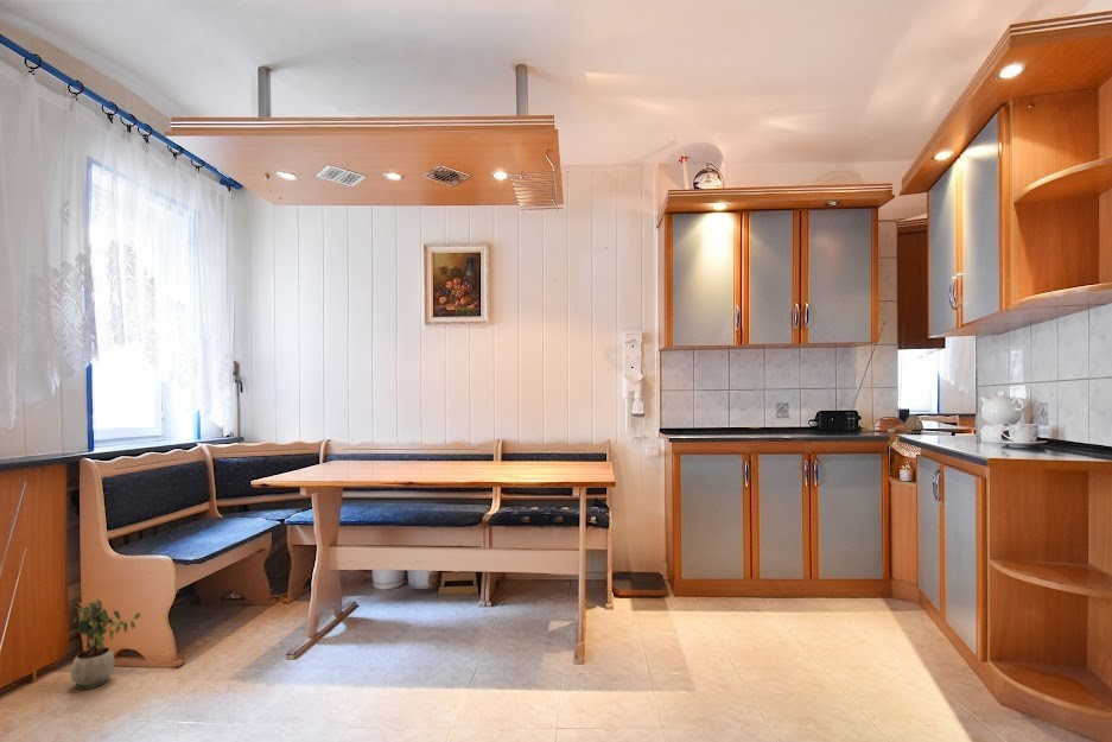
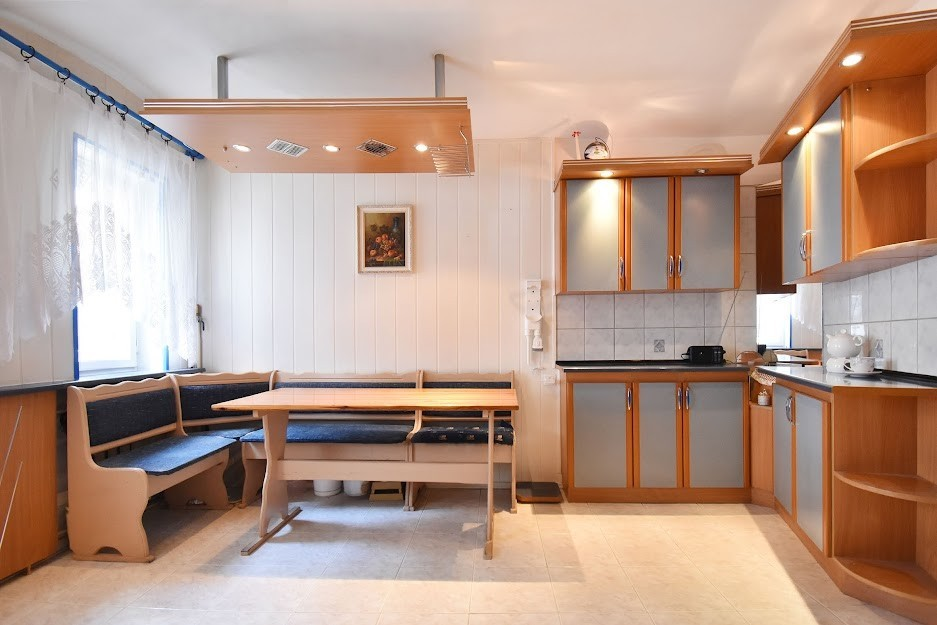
- potted plant (102, 639)
